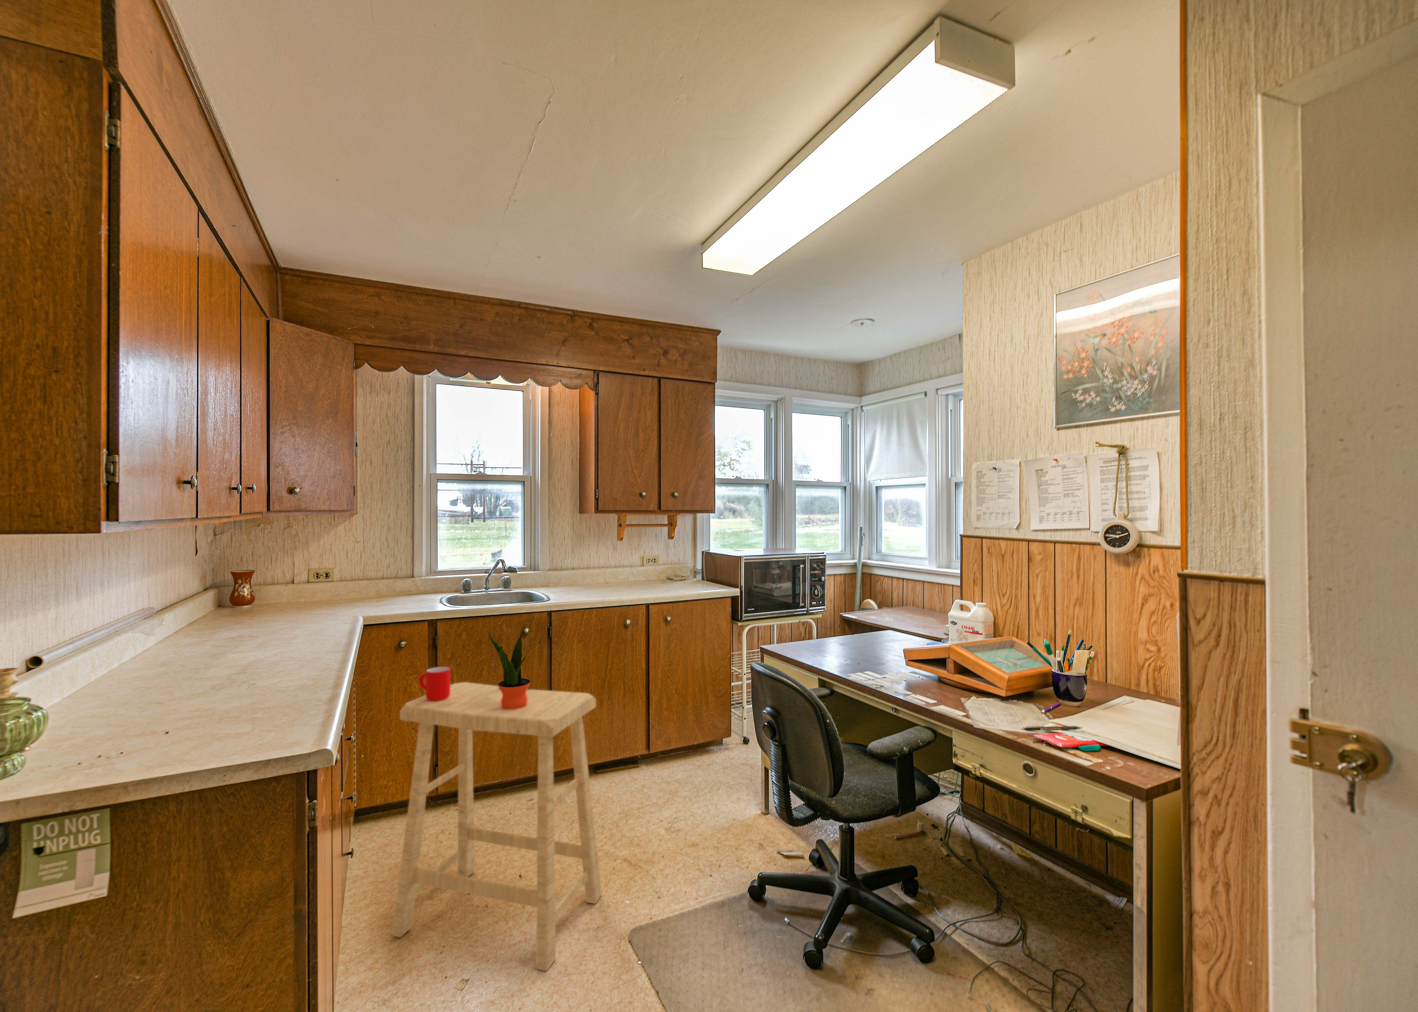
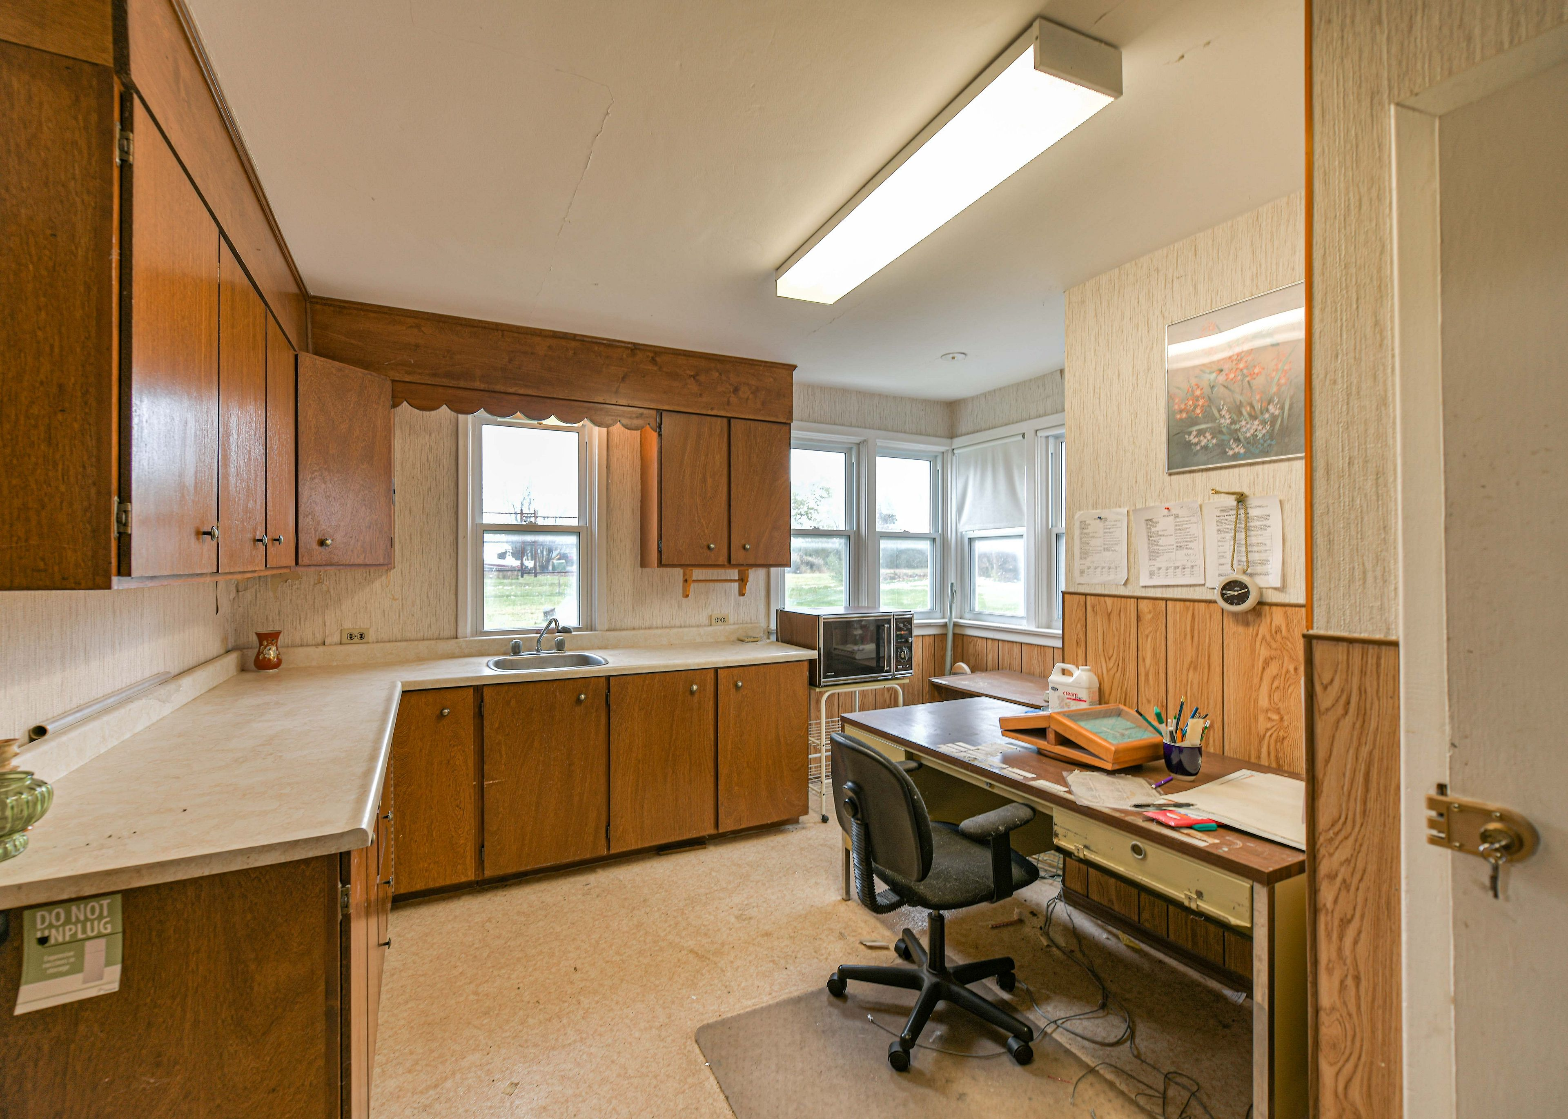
- potted plant (507, 668)
- stool (498, 831)
- mug (433, 683)
